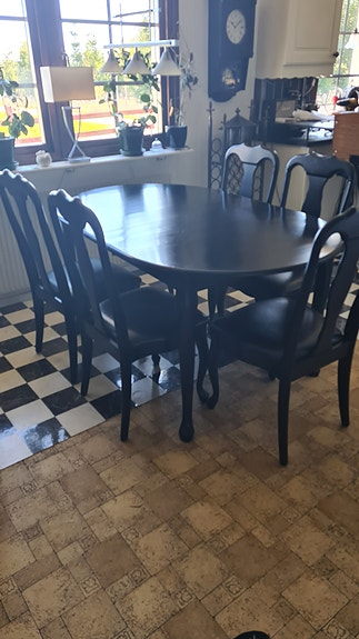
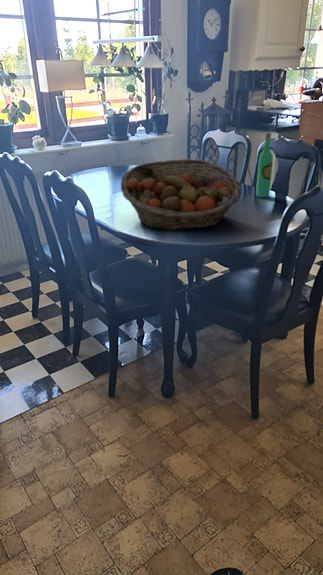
+ wine bottle (265, 165)
+ fruit basket (180, 193)
